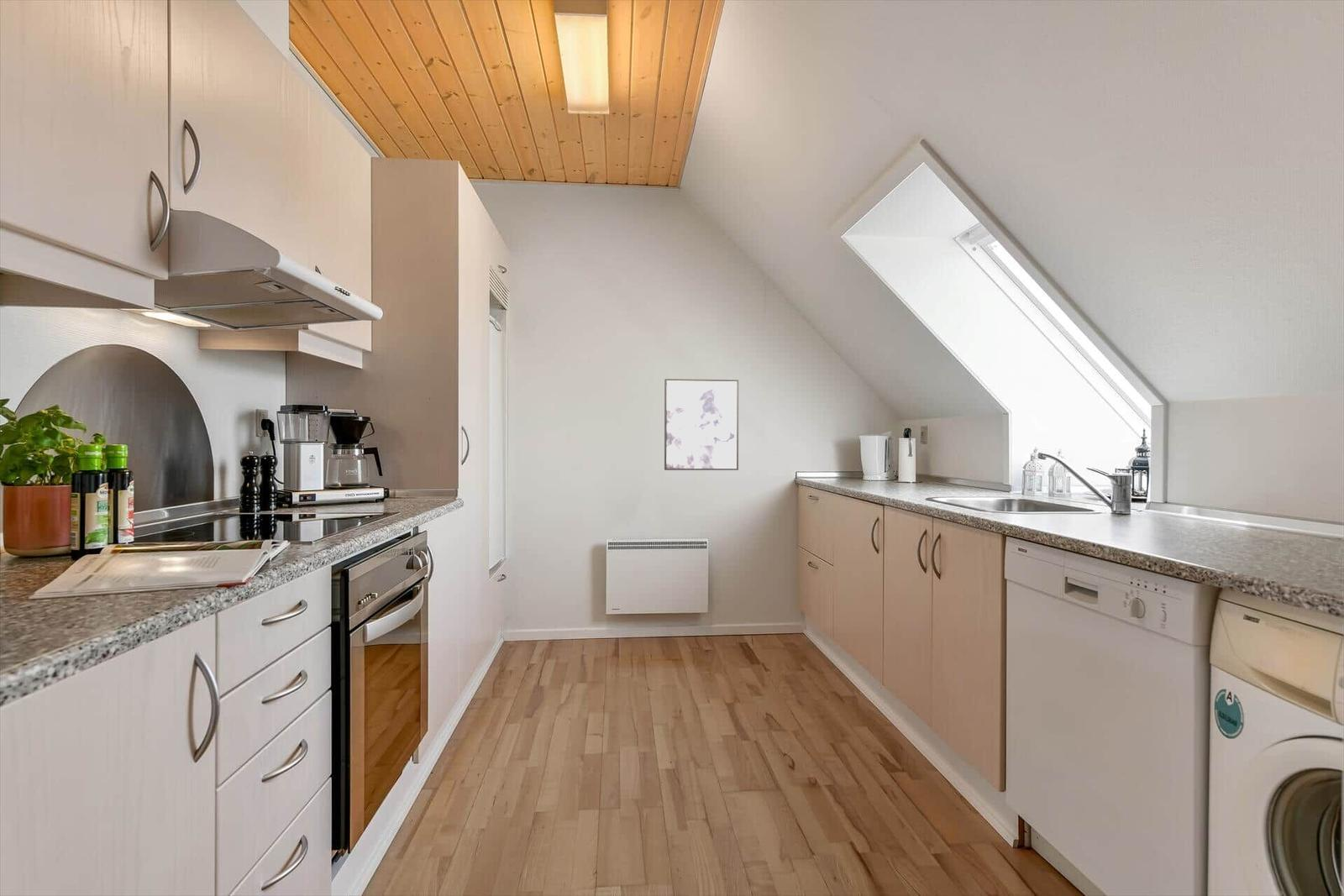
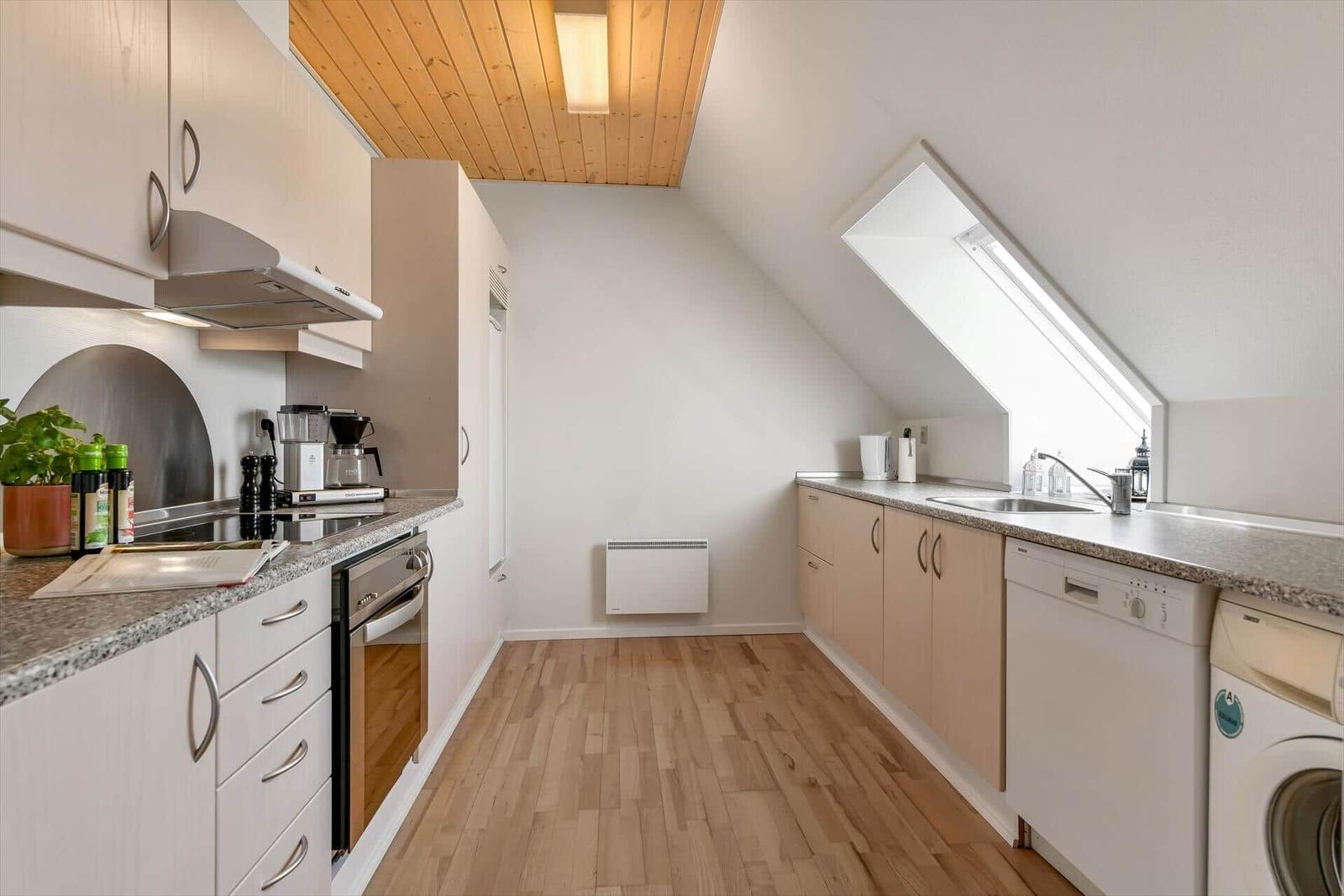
- wall art (701, 424)
